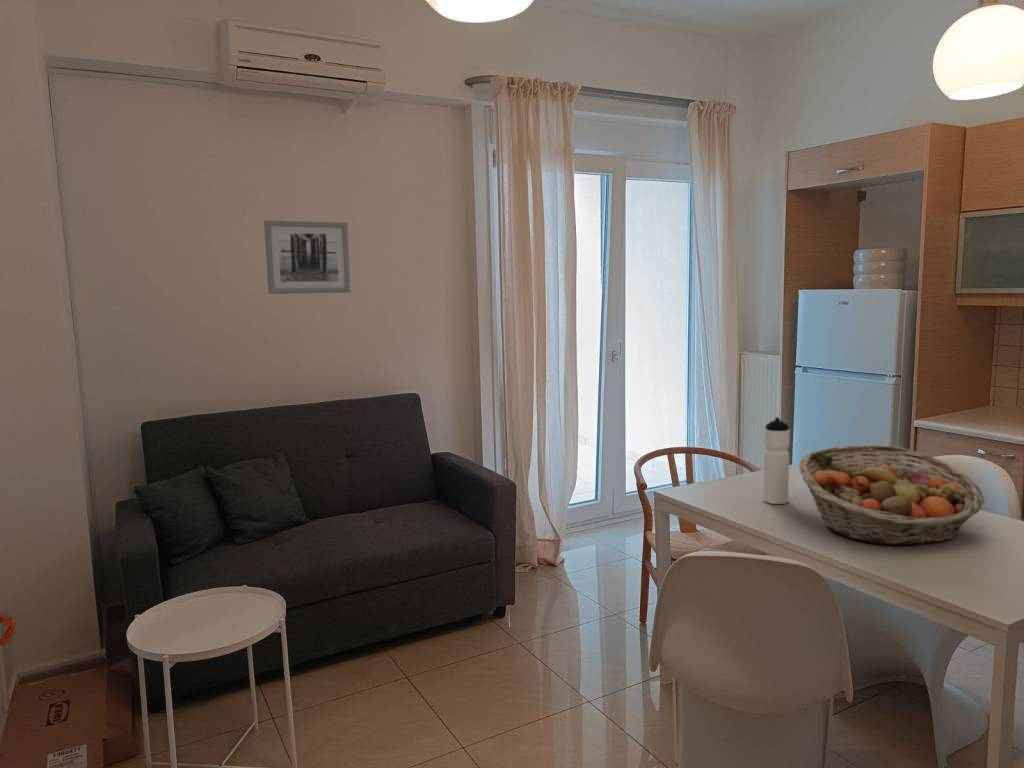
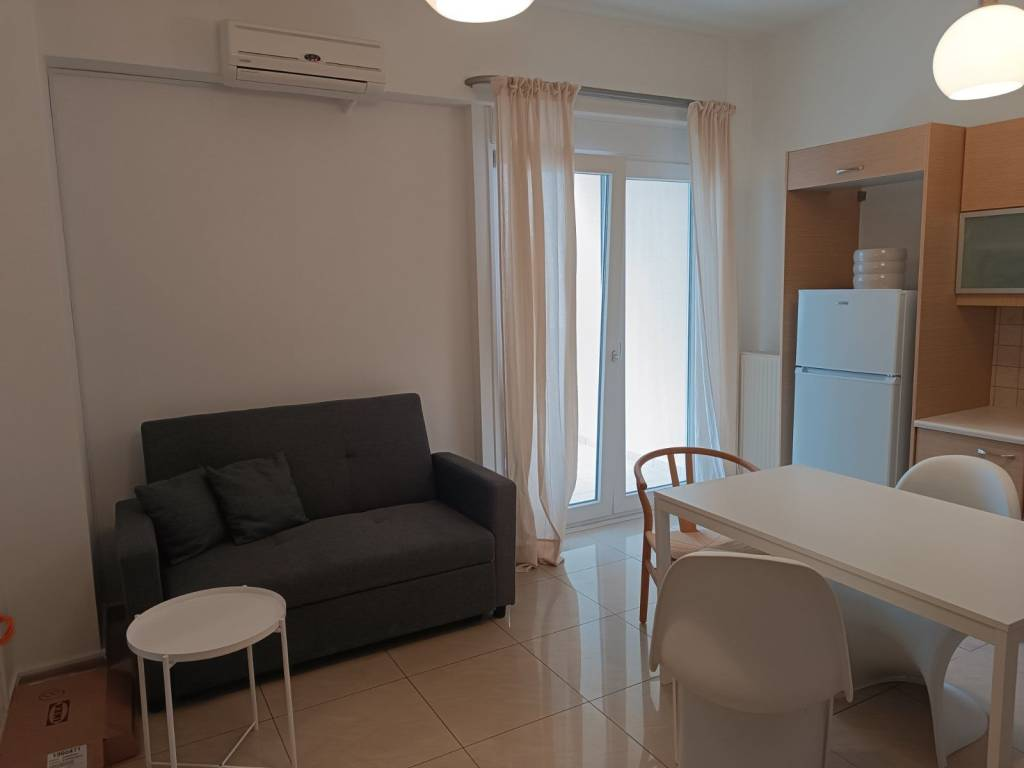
- water bottle (776, 459)
- wall art (308, 257)
- fruit basket (886, 492)
